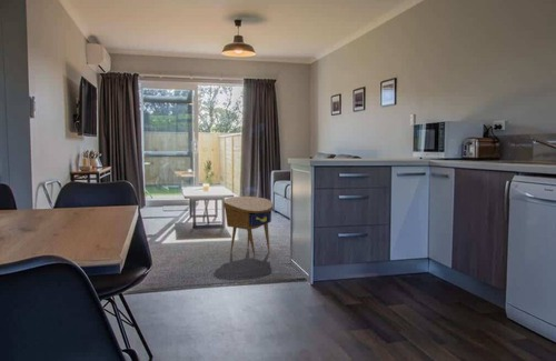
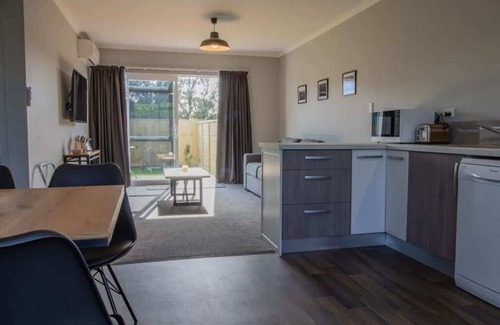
- side table (248, 225)
